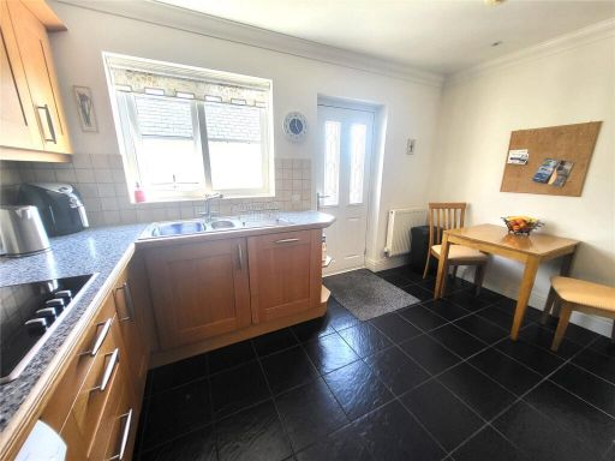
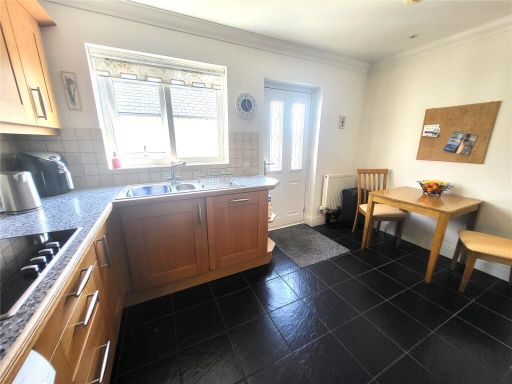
+ wastebasket (331, 216)
